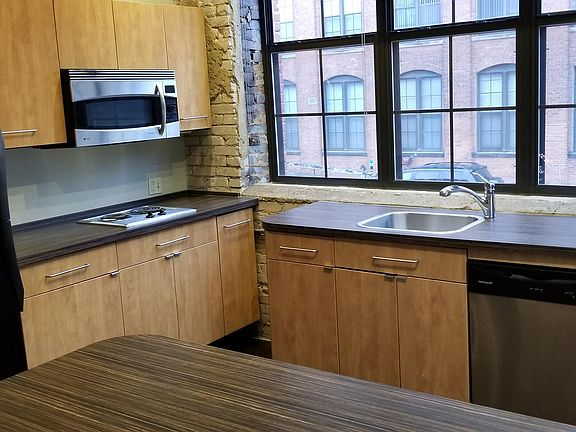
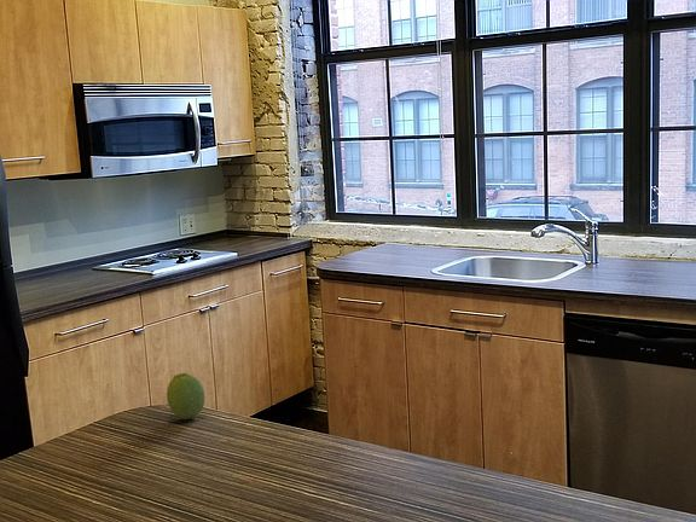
+ fruit (185, 395)
